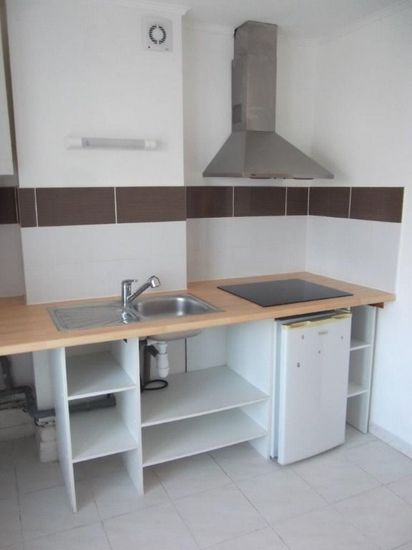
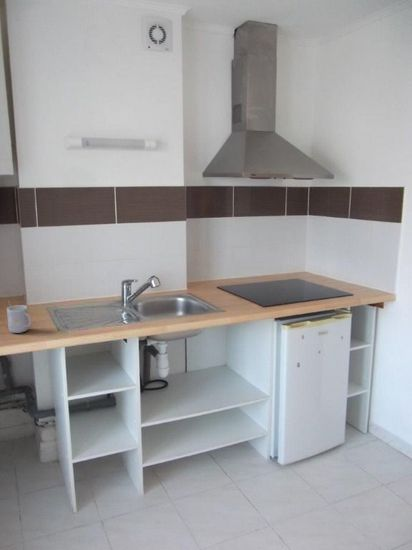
+ mug (20, 316)
